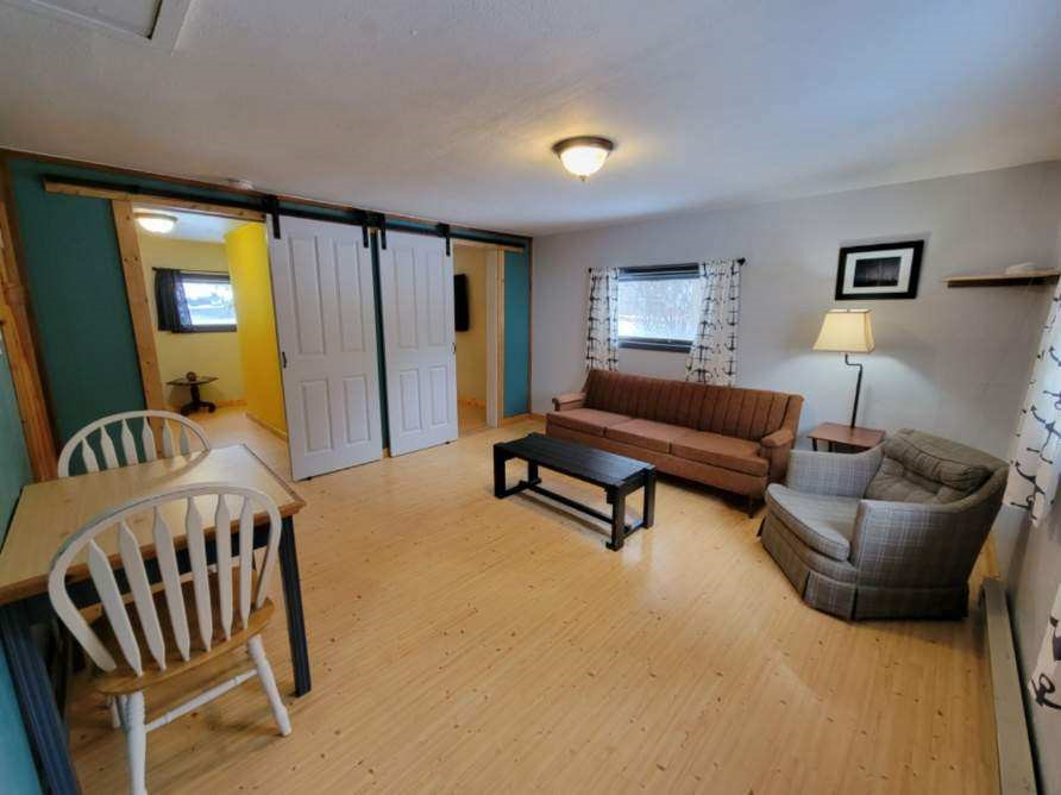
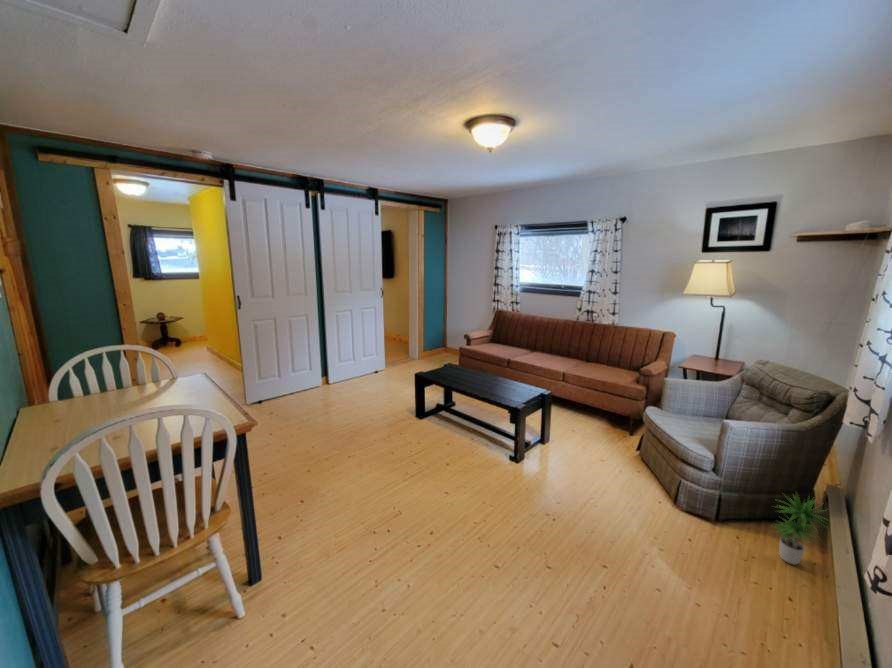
+ potted plant (799, 529)
